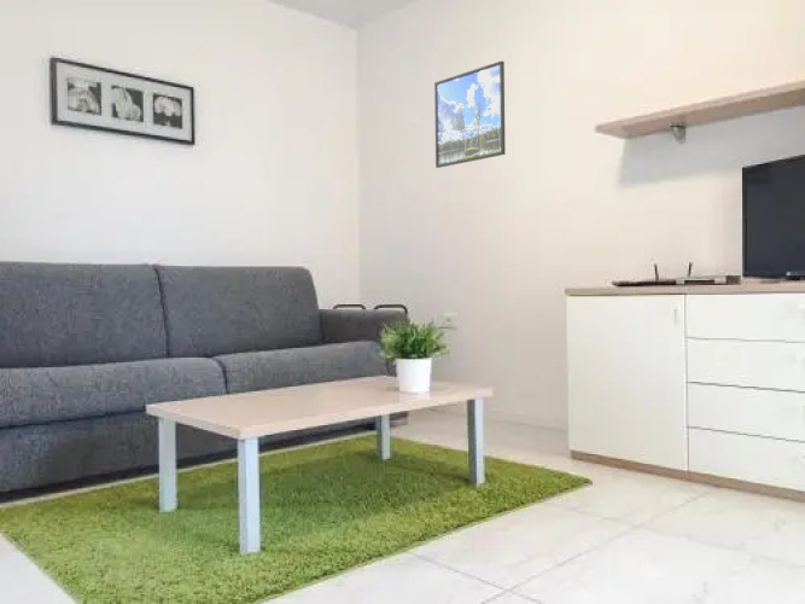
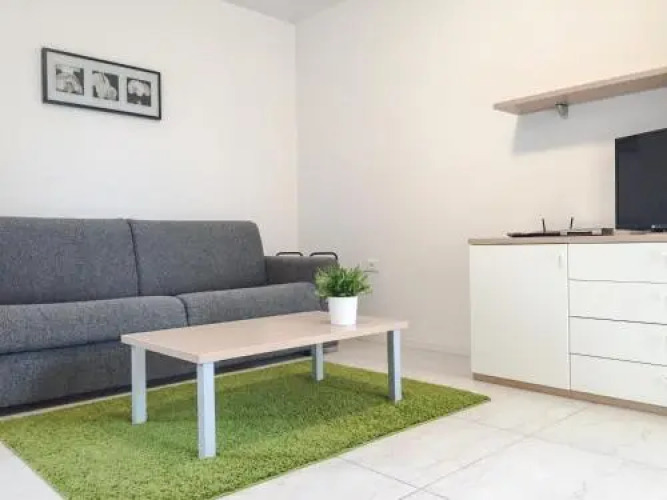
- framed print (468, 116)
